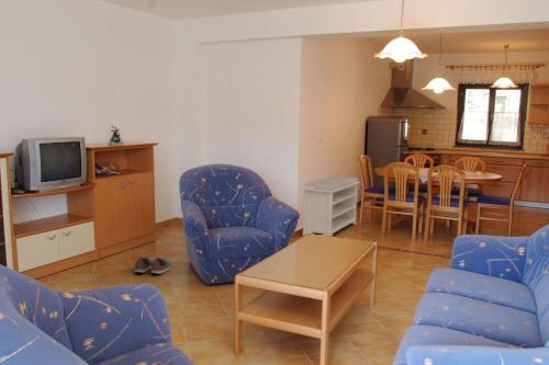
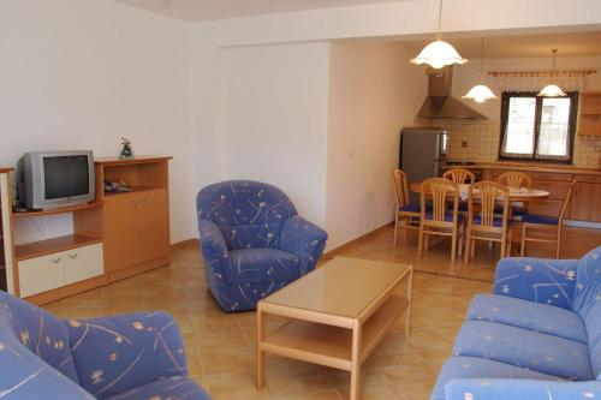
- shoe (153, 262)
- bench (332, 205)
